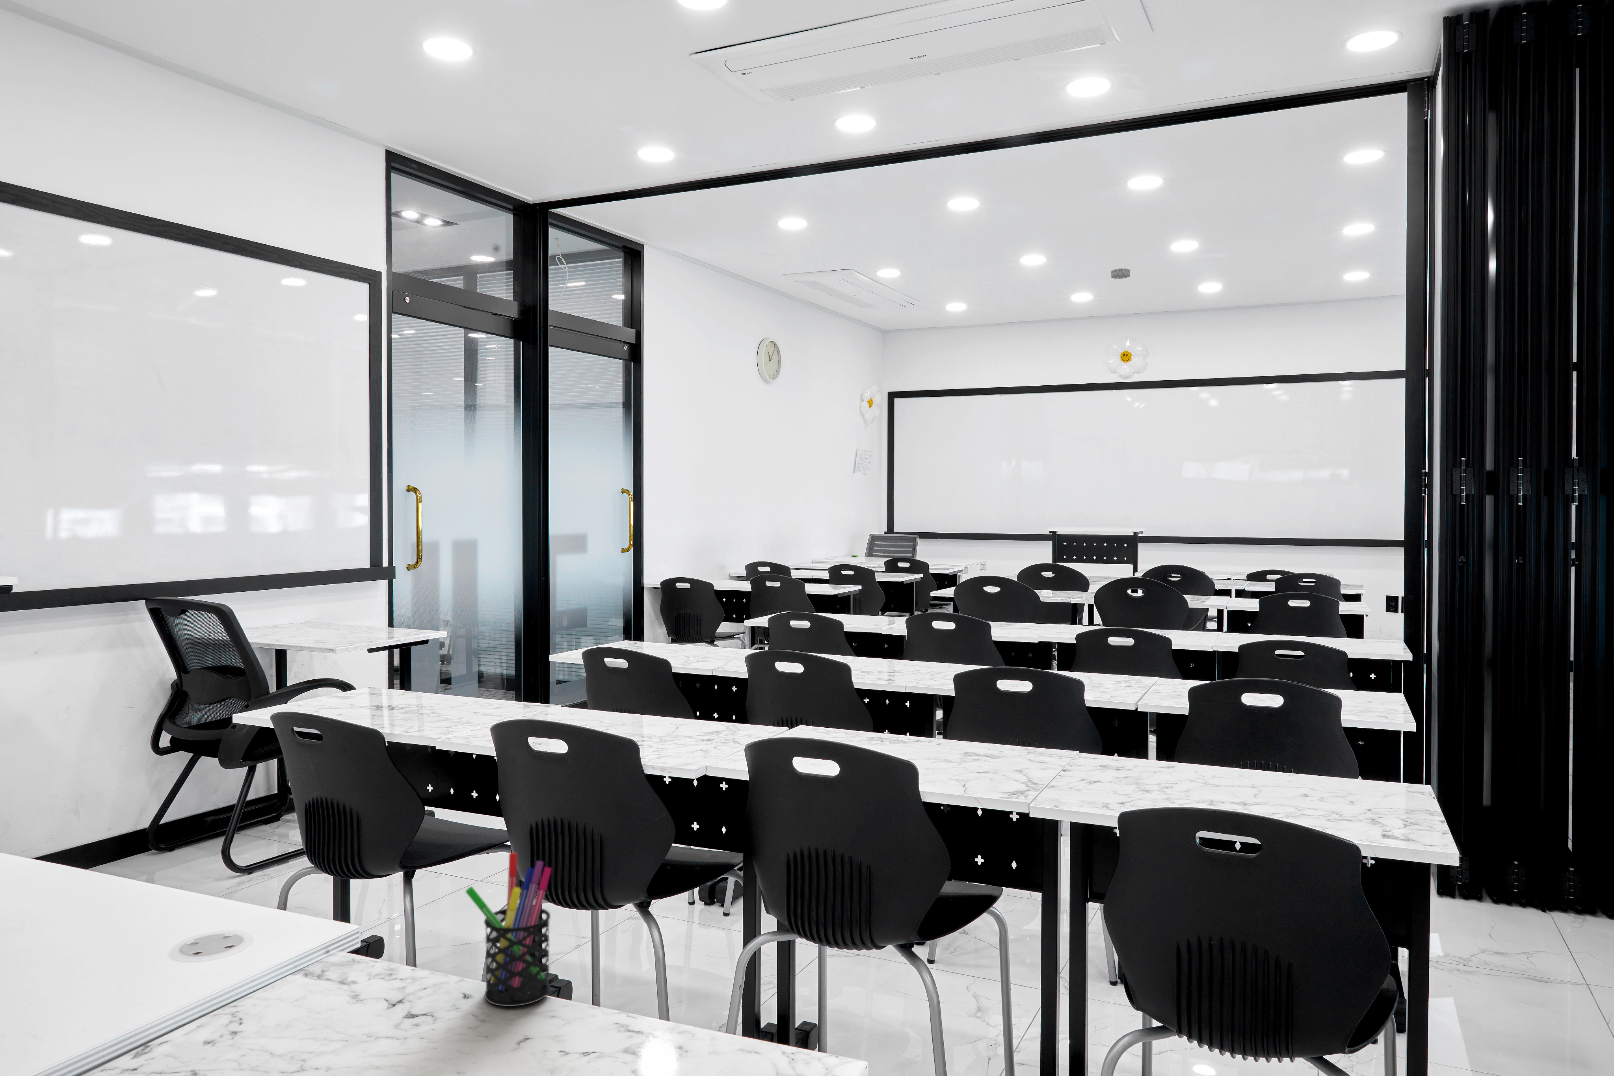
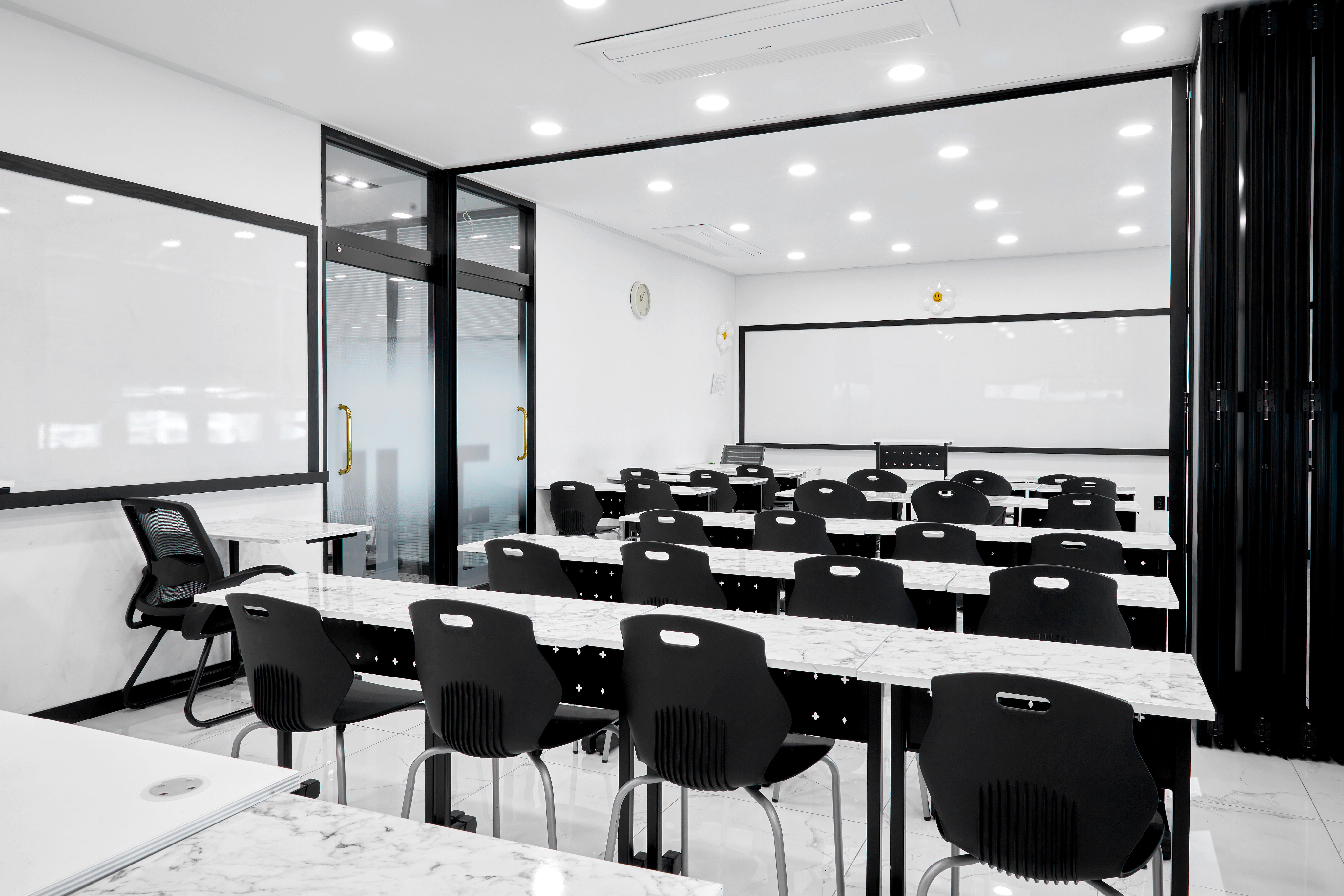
- pen holder (509, 927)
- smoke detector (1120, 273)
